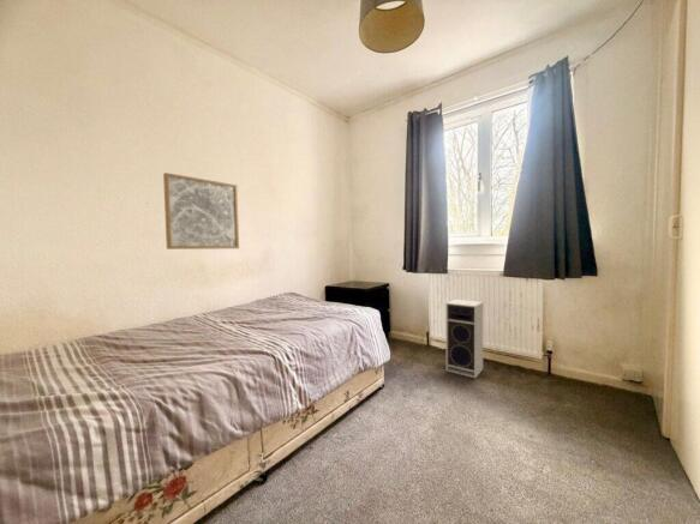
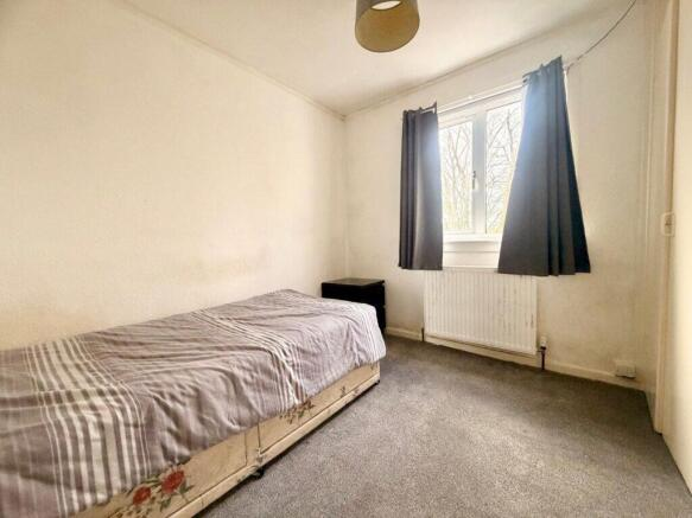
- speaker (463, 336)
- wall art (204, 213)
